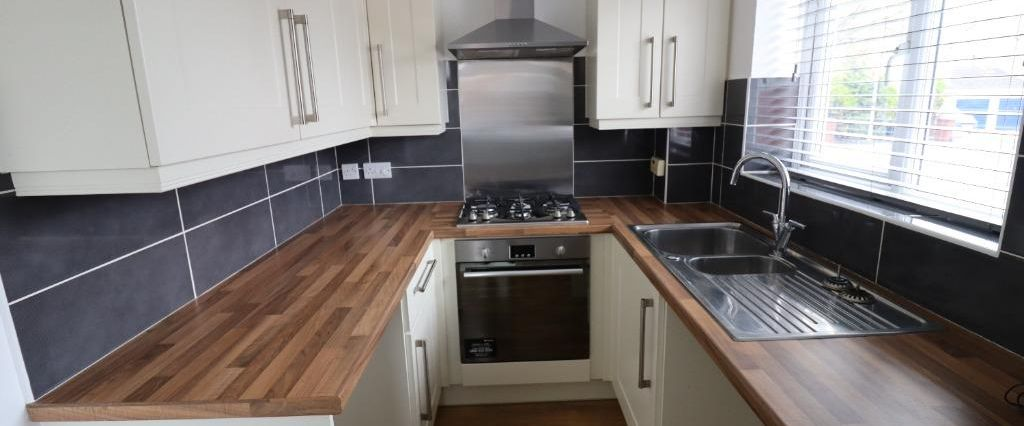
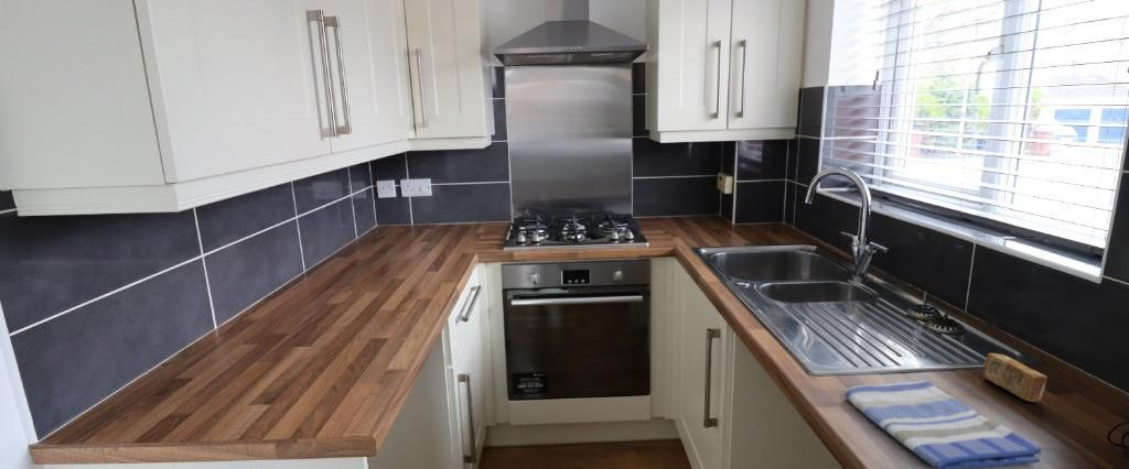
+ soap bar (1013, 375)
+ dish towel (932, 419)
